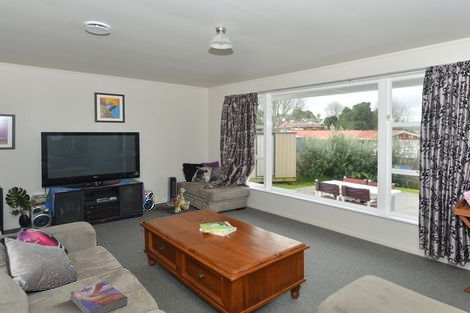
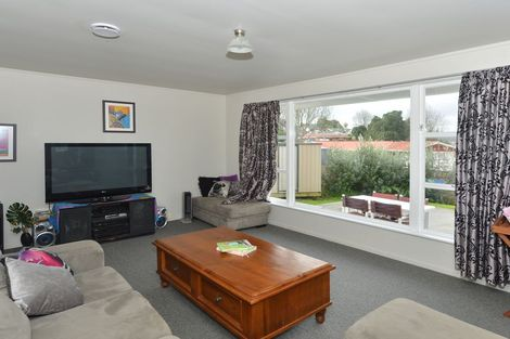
- textbook (98, 298)
- plush toy (180, 199)
